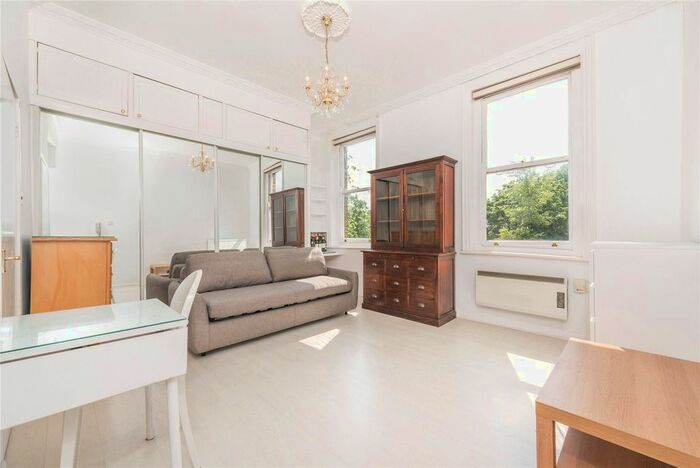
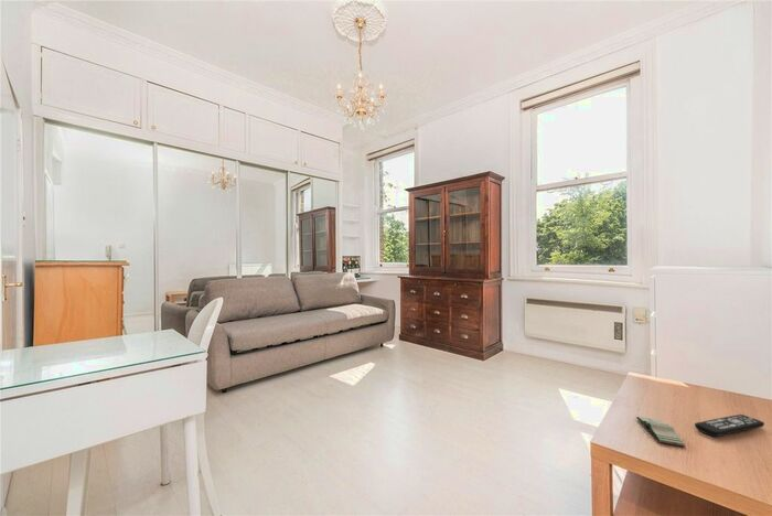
+ remote control (729, 424)
+ book (658, 427)
